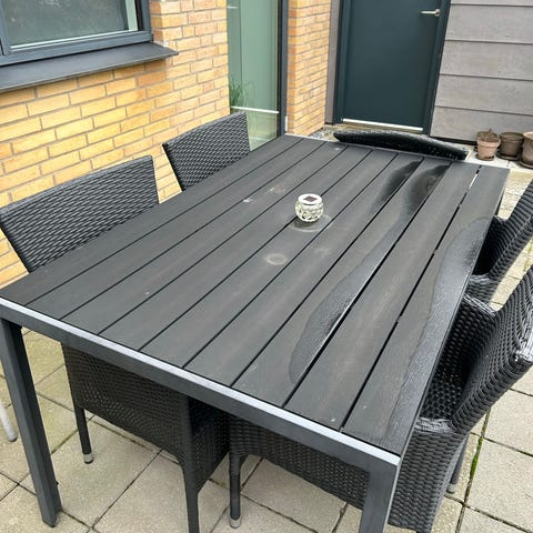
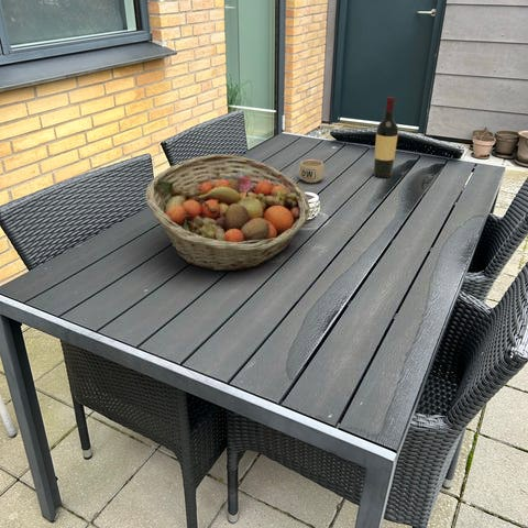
+ wine bottle (386, 138)
+ fruit basket (231, 209)
+ mug (311, 170)
